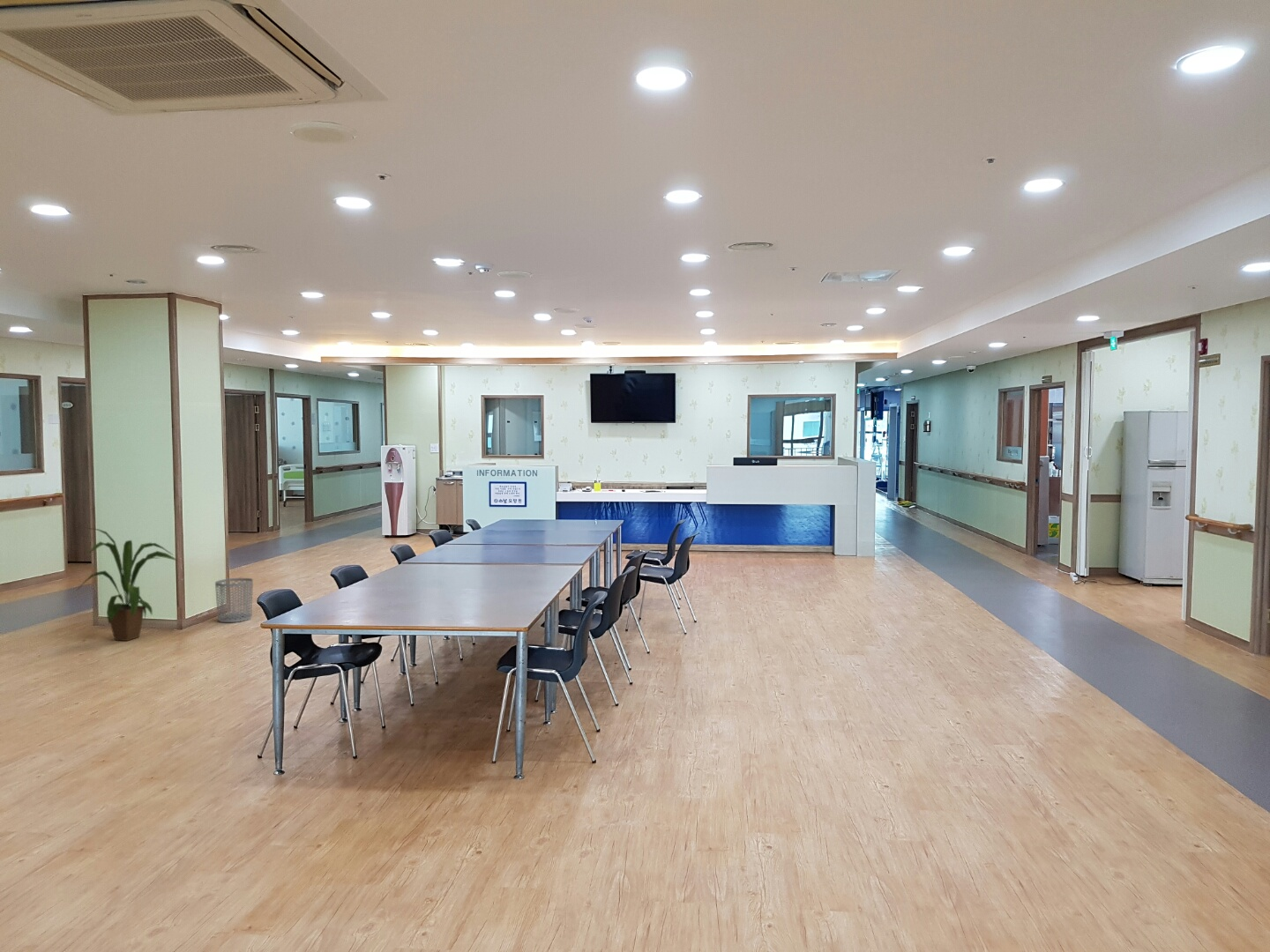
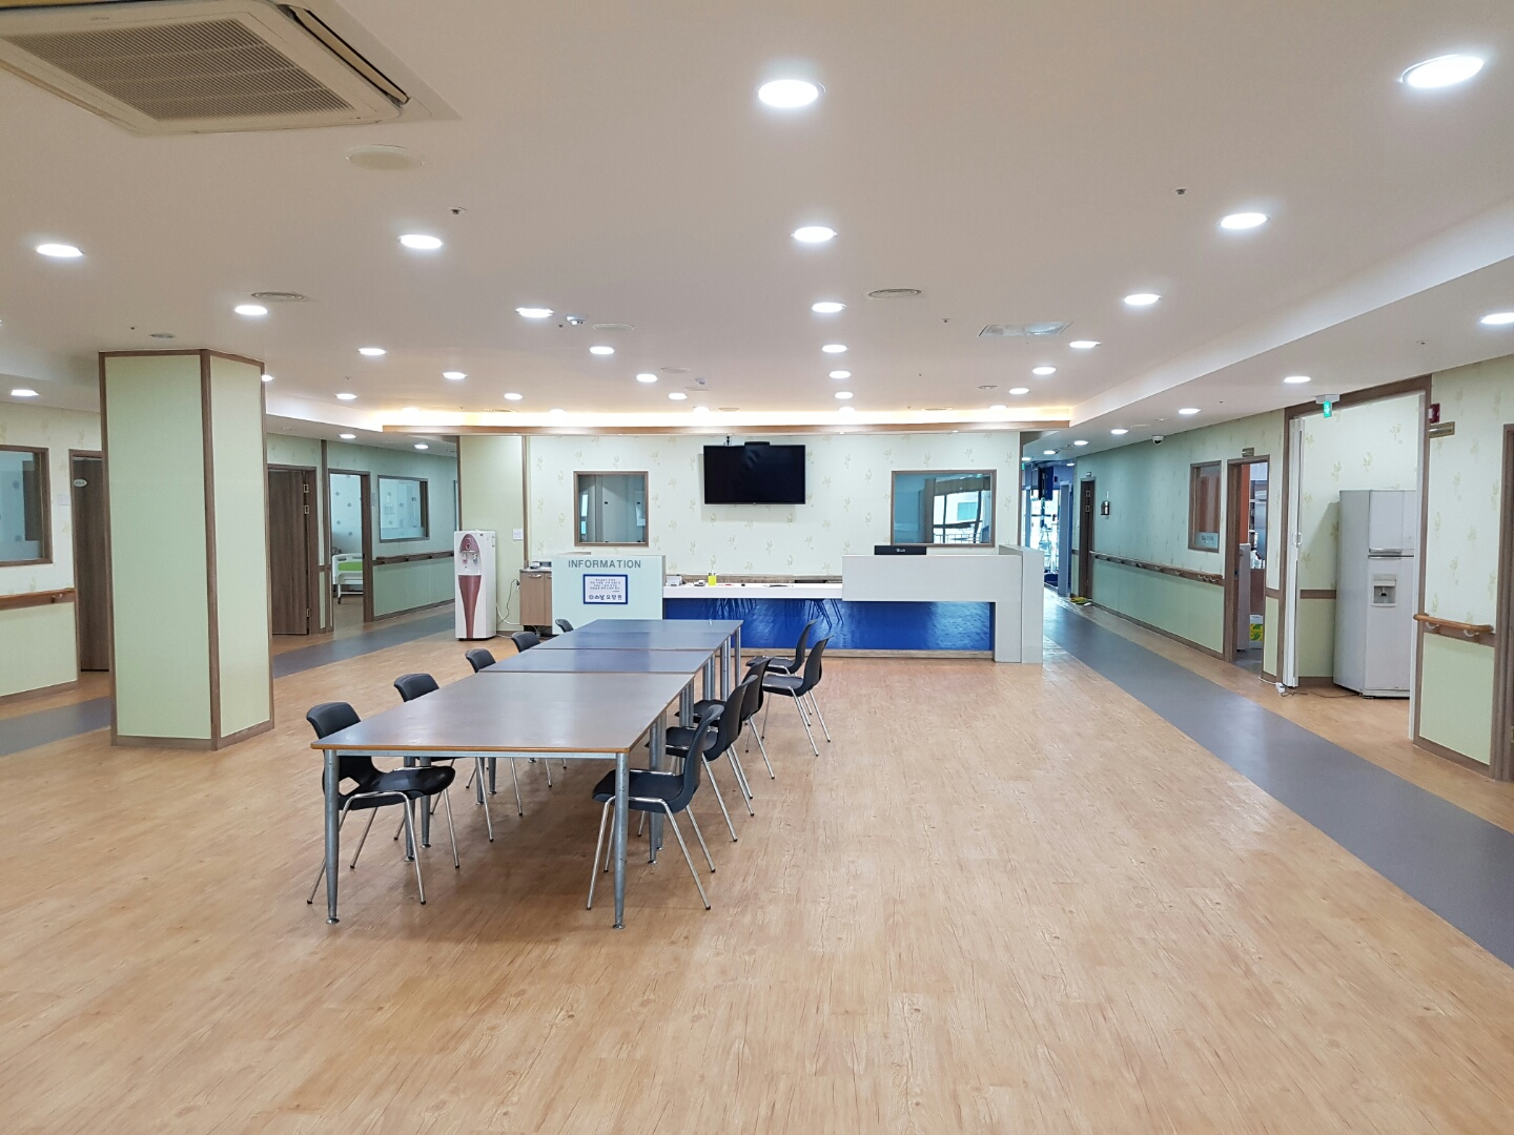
- house plant (132, 584)
- waste bin (235, 600)
